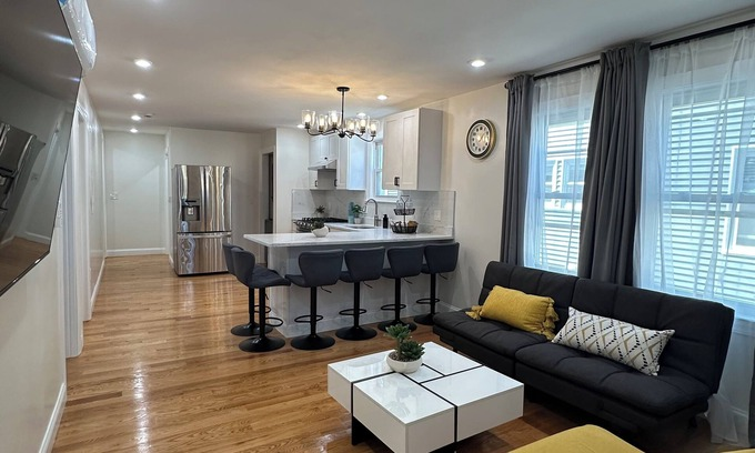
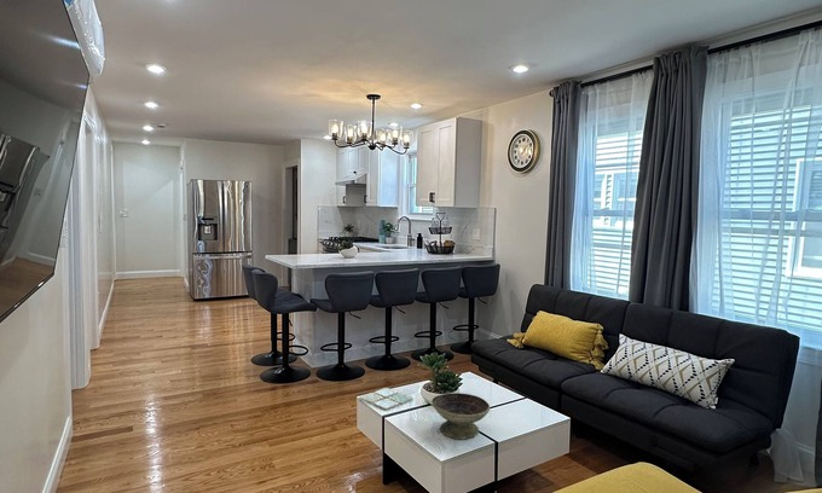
+ drink coaster (386, 398)
+ decorative bowl (459, 414)
